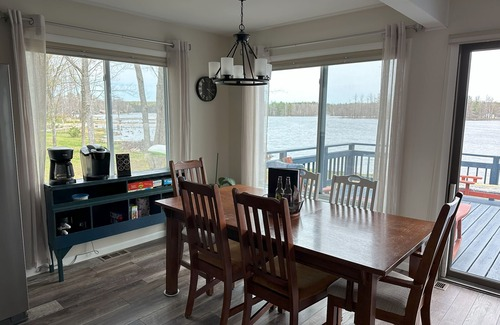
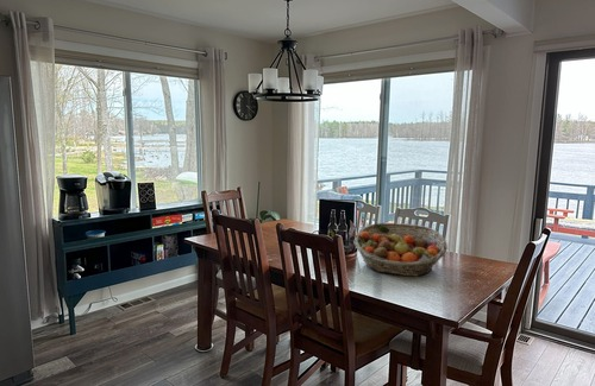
+ fruit basket (399, 248)
